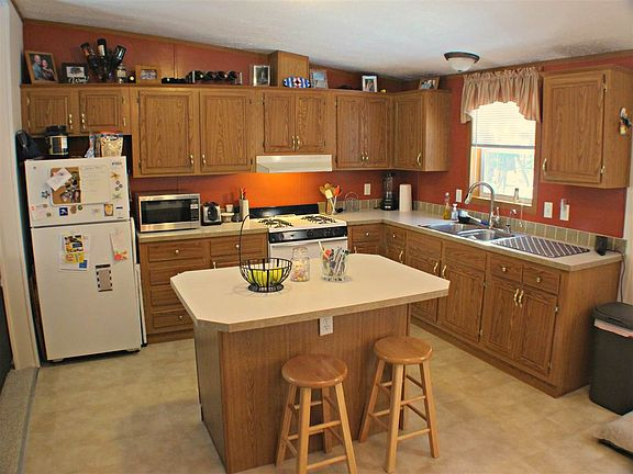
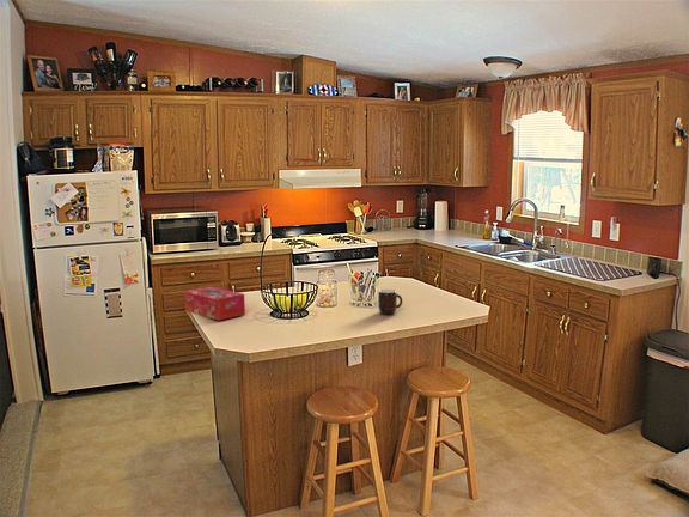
+ tissue box (214, 302)
+ mug (390, 302)
